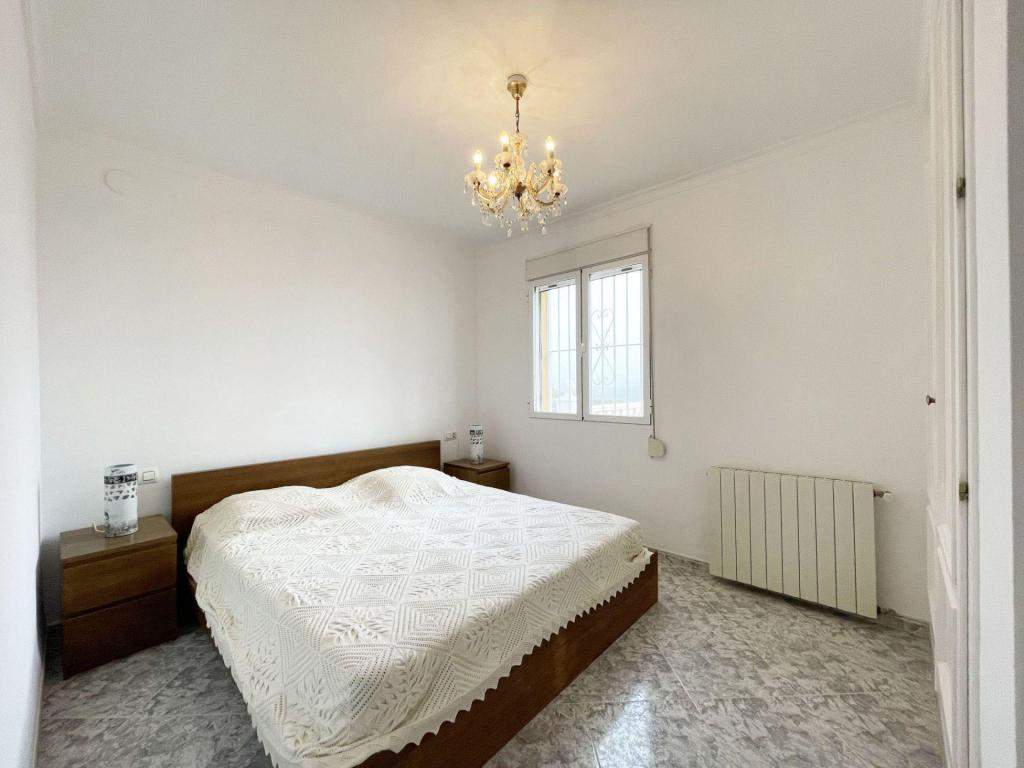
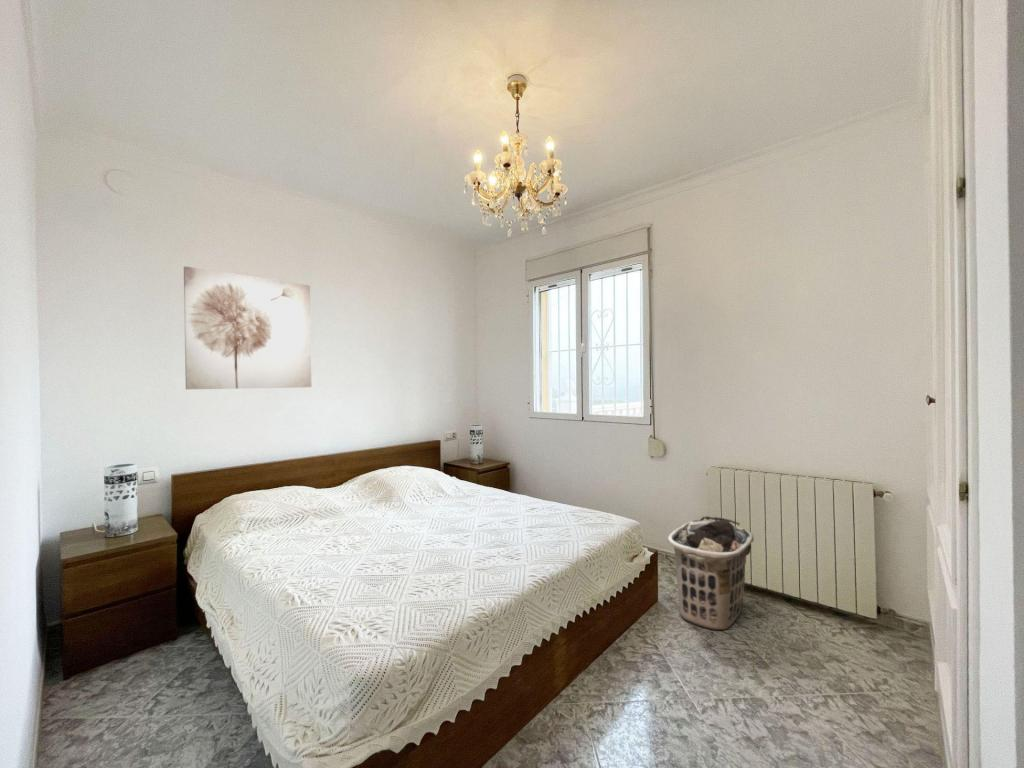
+ wall art (253, 332)
+ clothes hamper (710, 565)
